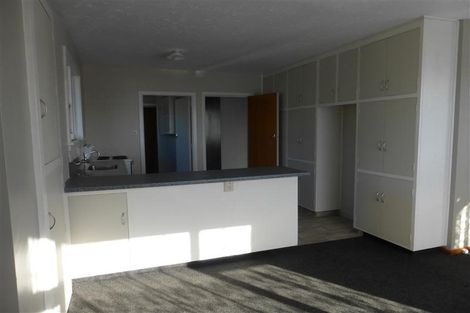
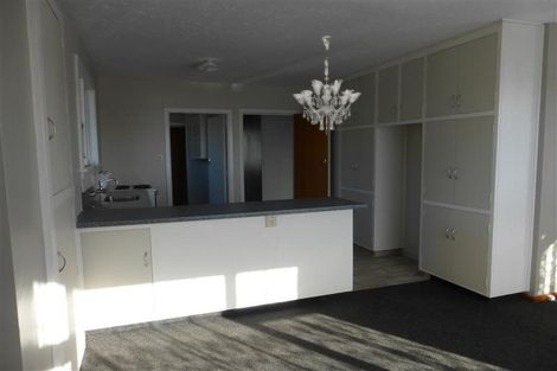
+ chandelier (326, 87)
